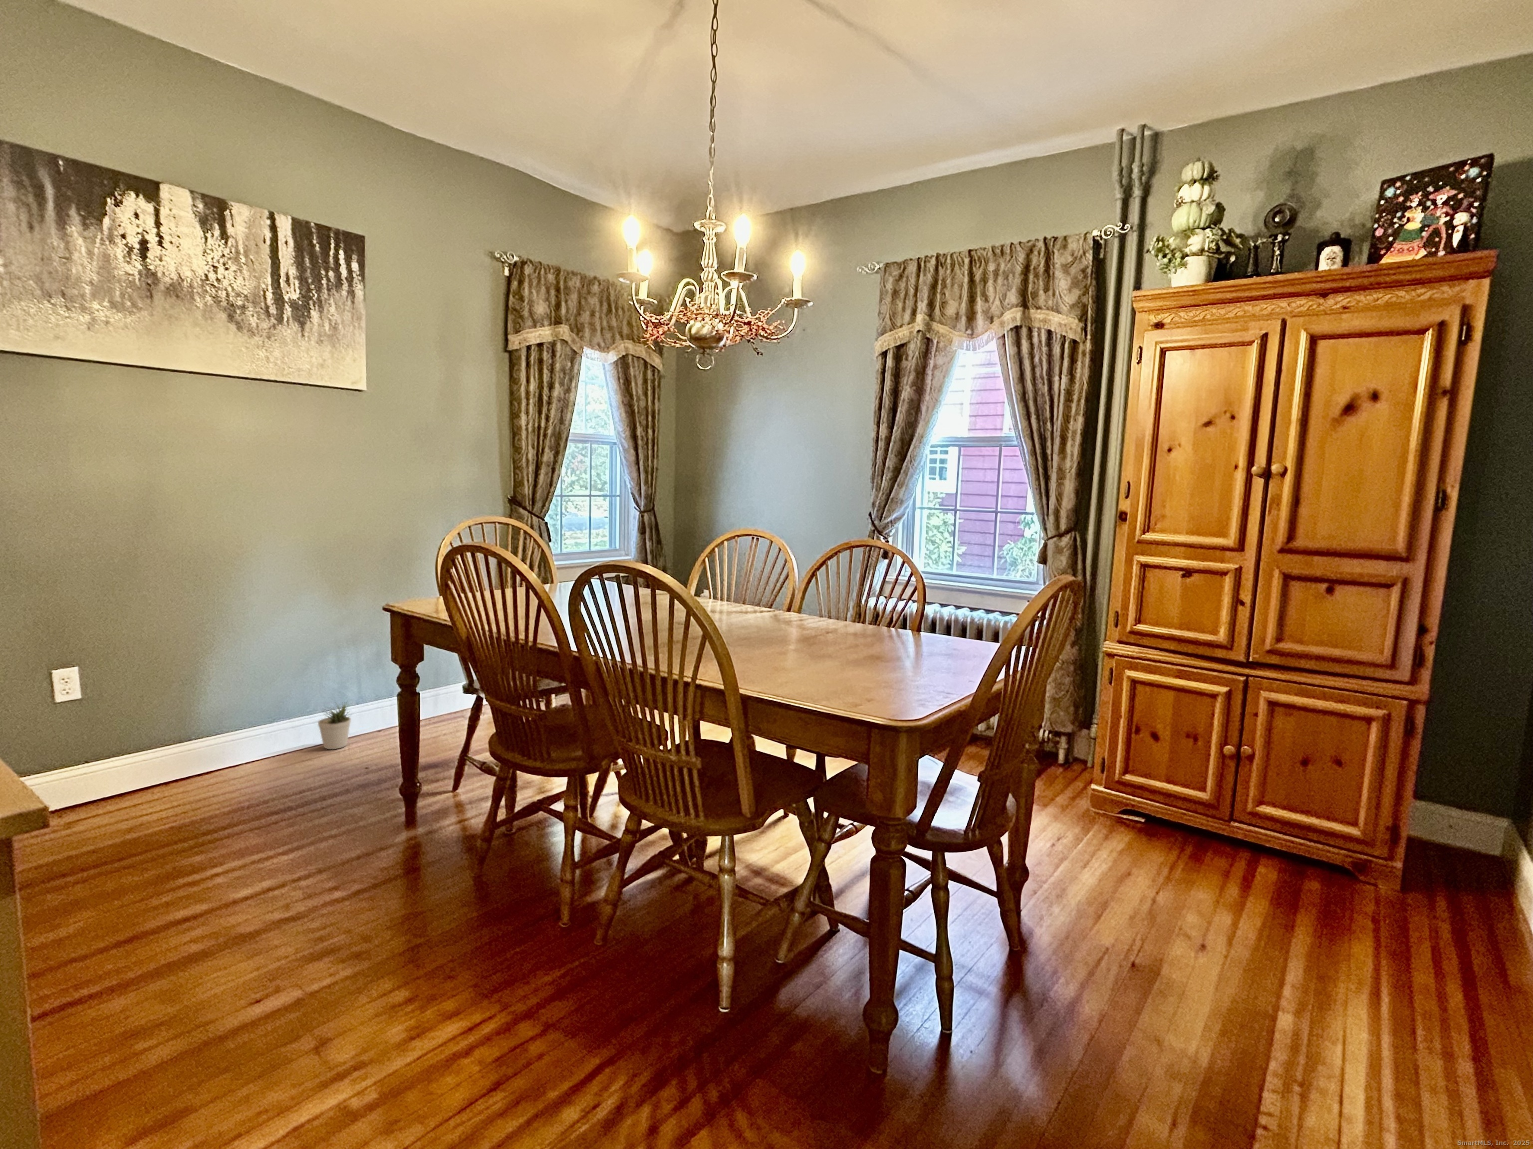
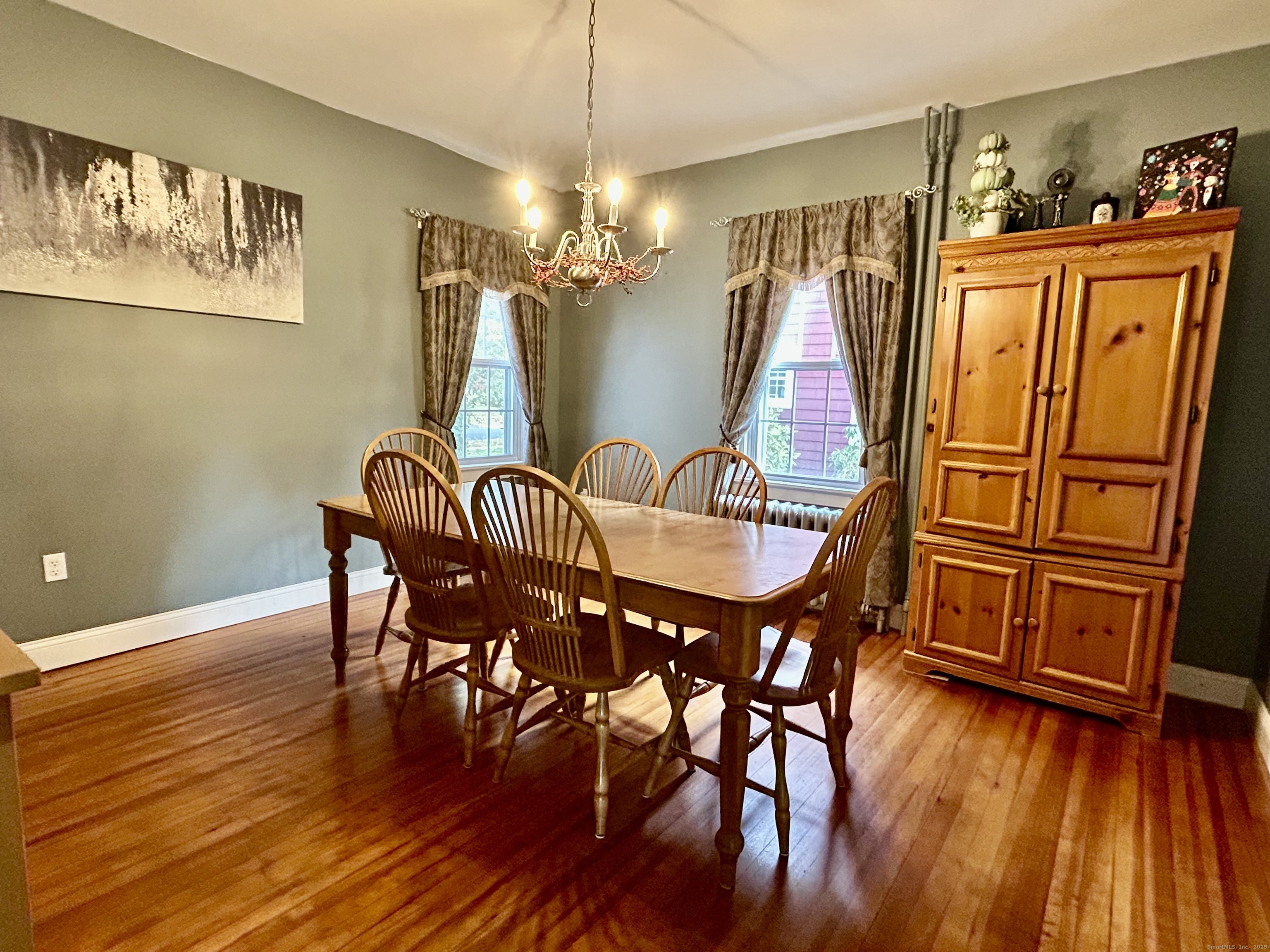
- potted plant (334, 724)
